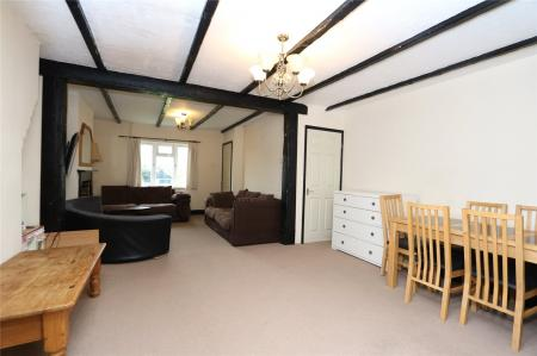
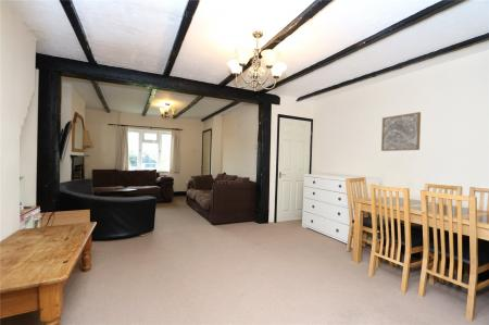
+ wall art (399, 133)
